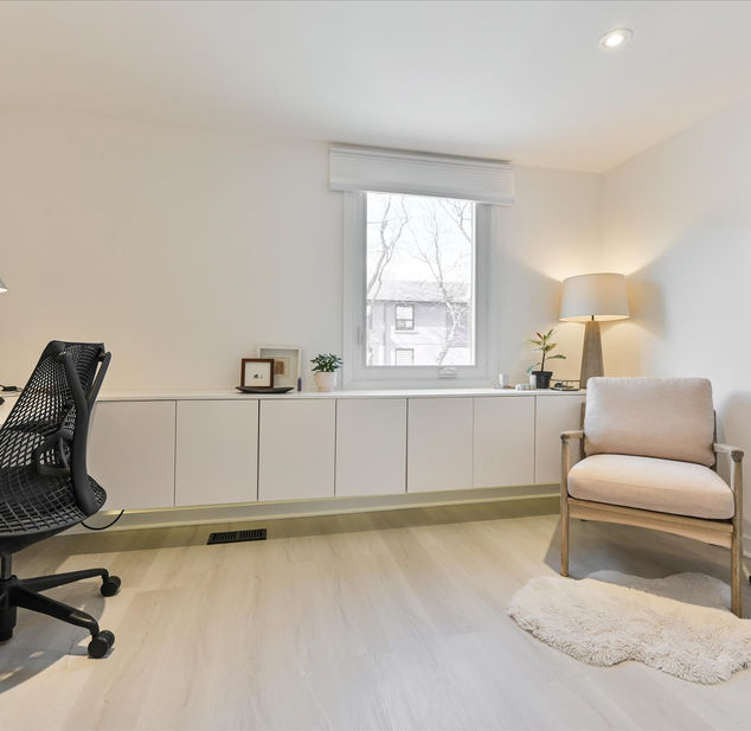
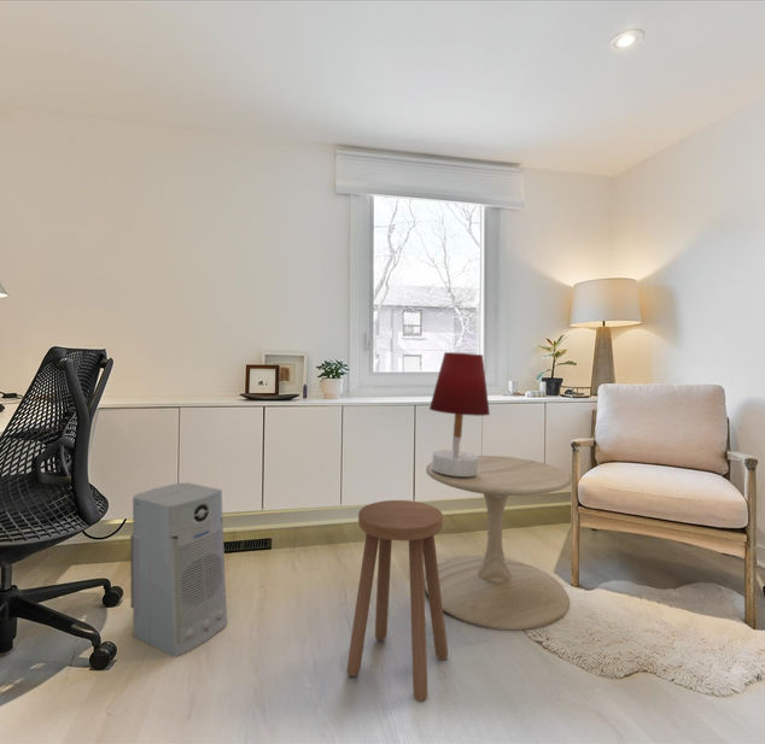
+ table lamp (455, 411)
+ stool (389, 590)
+ air purifier (179, 561)
+ side table (495, 529)
